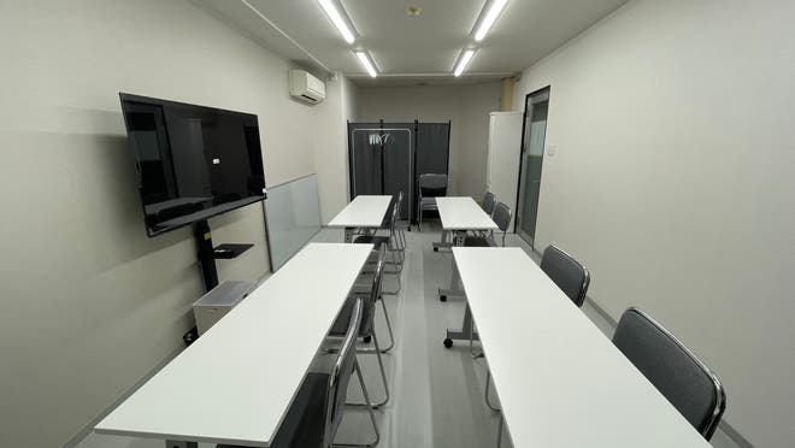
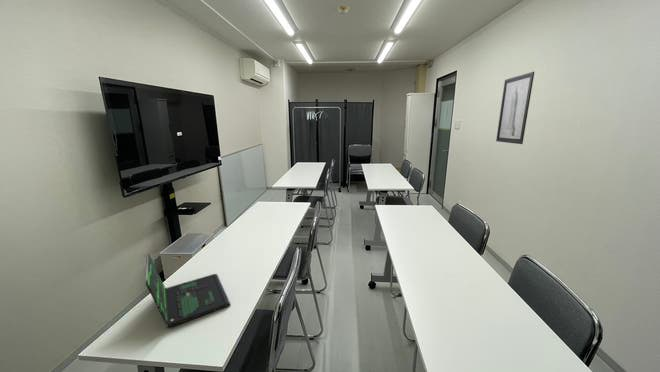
+ laptop (188, 281)
+ wall art (513, 110)
